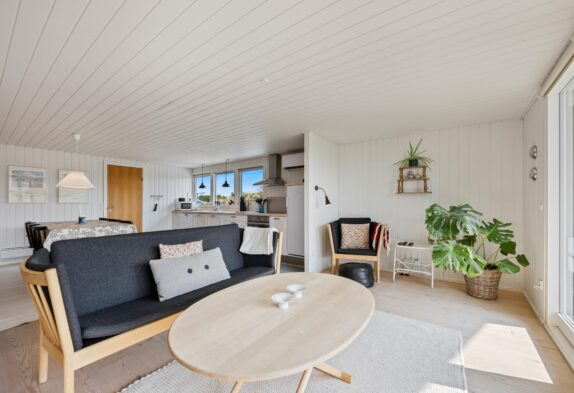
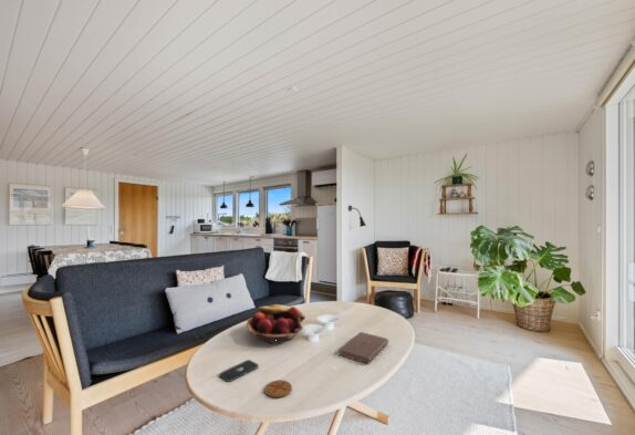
+ book (364, 345)
+ coaster (278, 387)
+ smartphone (239, 370)
+ fruit basket (275, 320)
